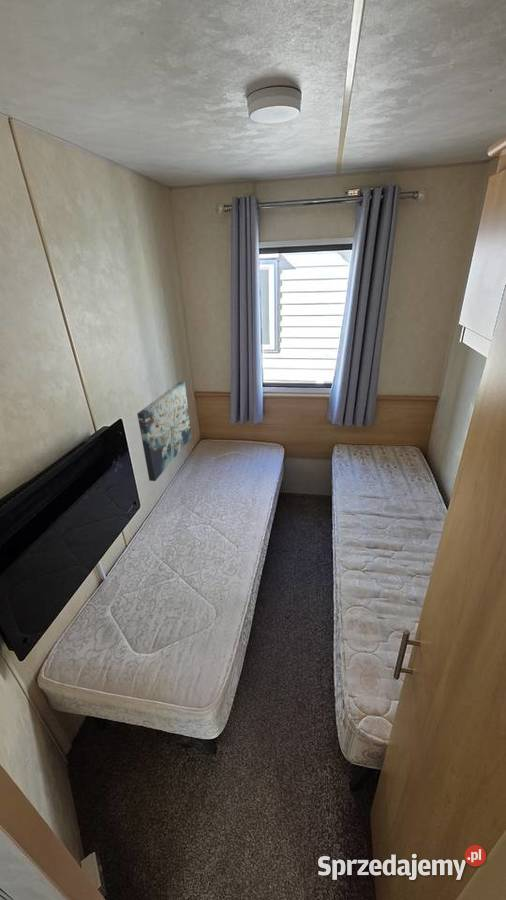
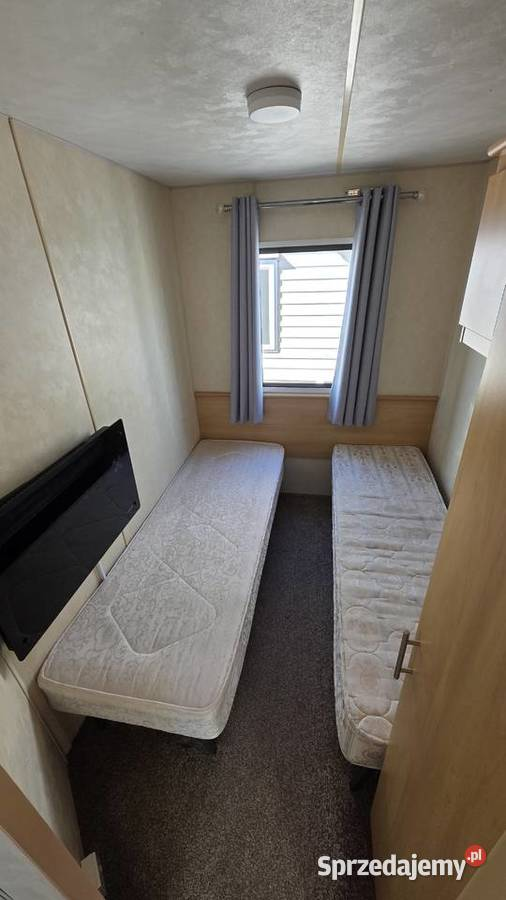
- wall art (168, 427)
